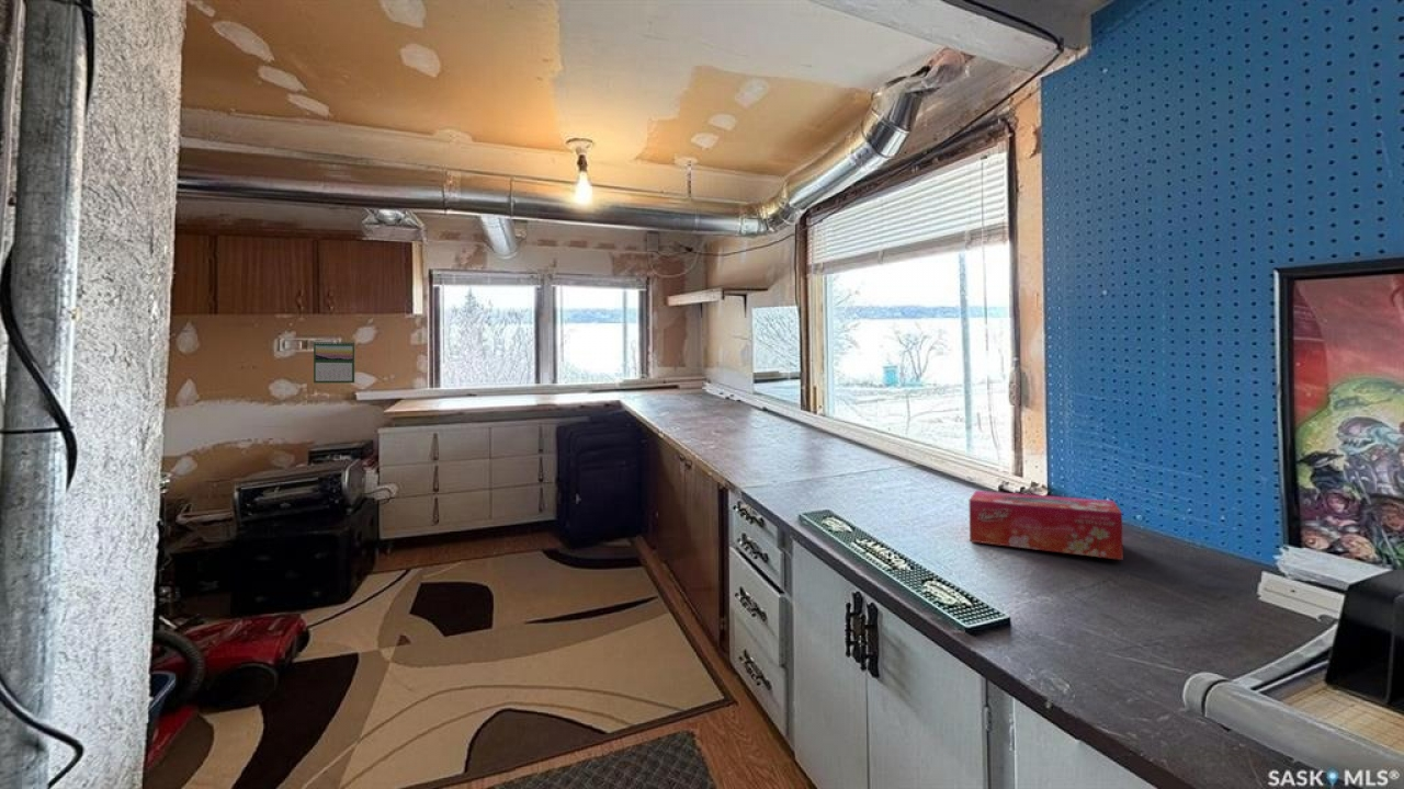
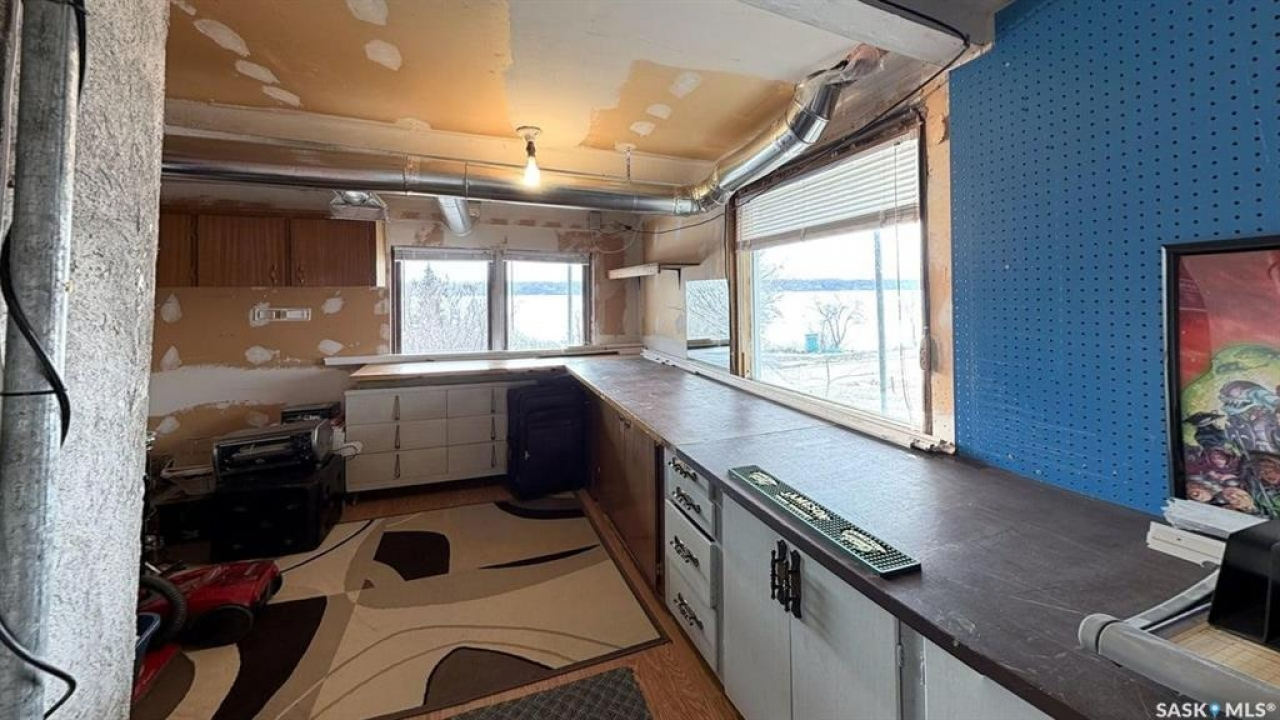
- tissue box (1041, 521)
- calendar (333, 362)
